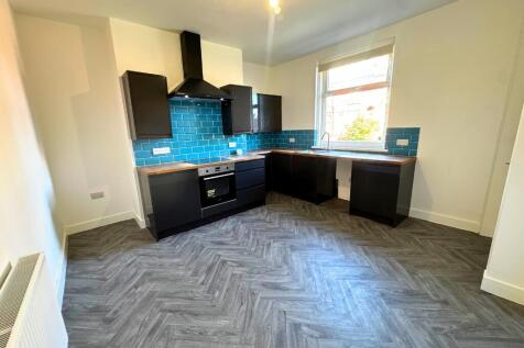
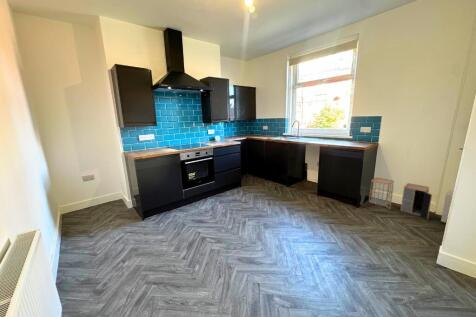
+ storage cabinet (414, 201)
